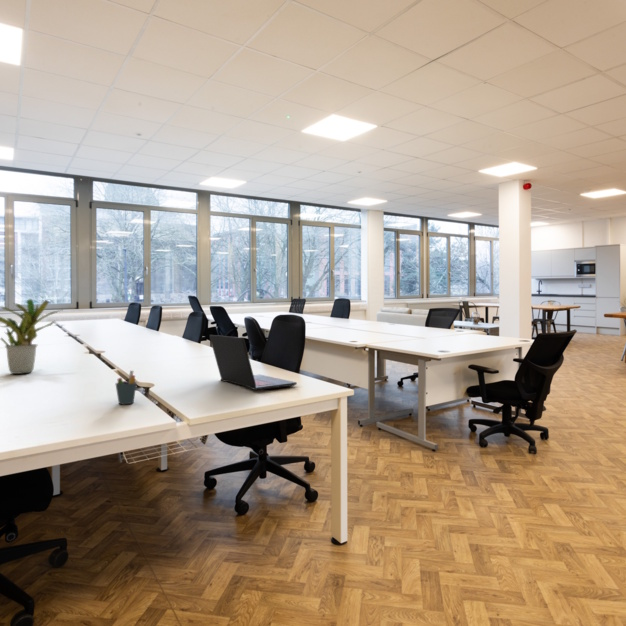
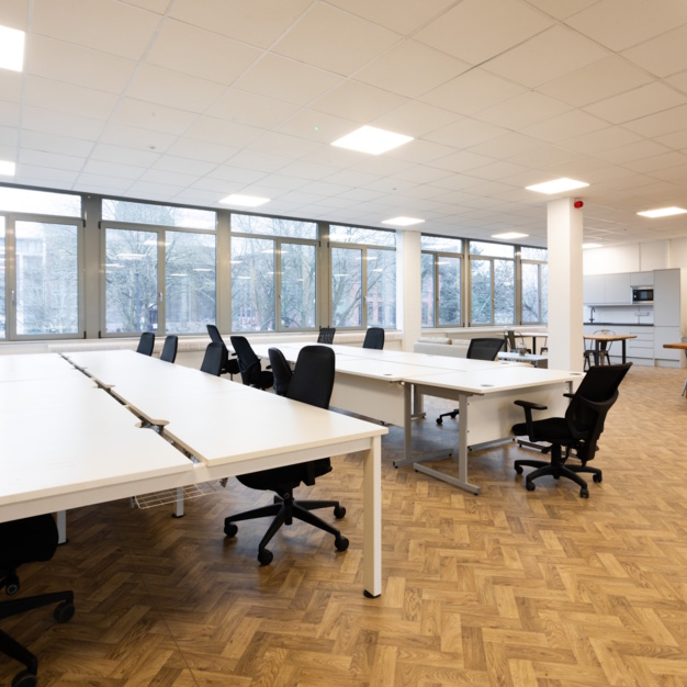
- potted plant (26, 335)
- laptop (249, 360)
- pen holder (126, 387)
